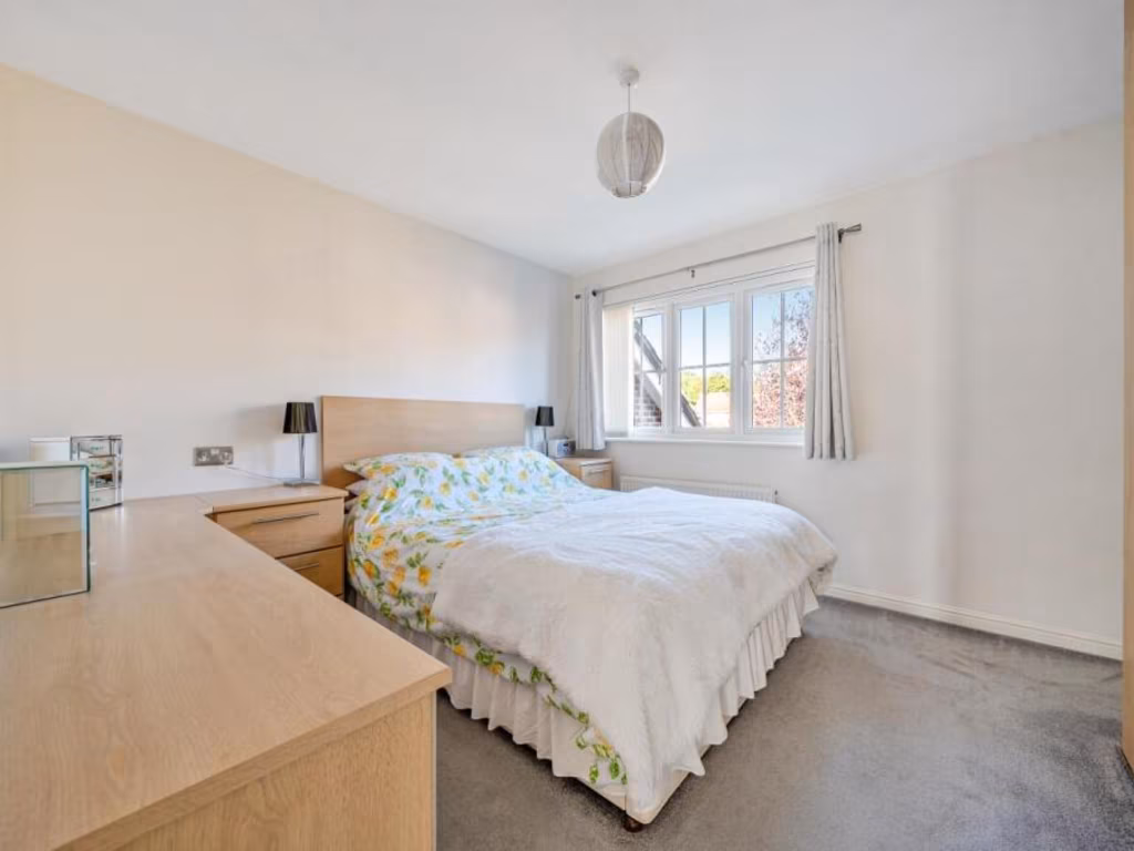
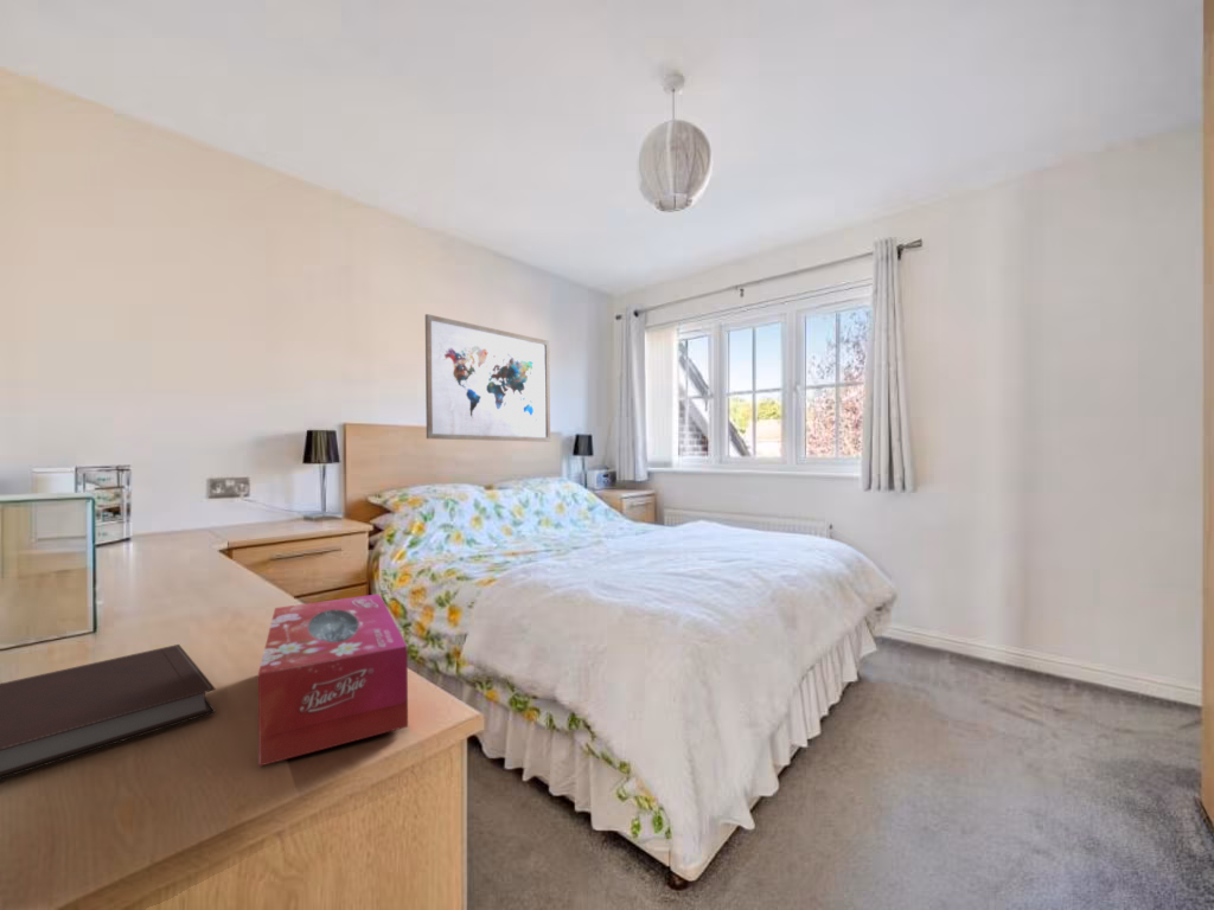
+ notebook (95, 700)
+ tissue box (333, 660)
+ wall art (494, 384)
